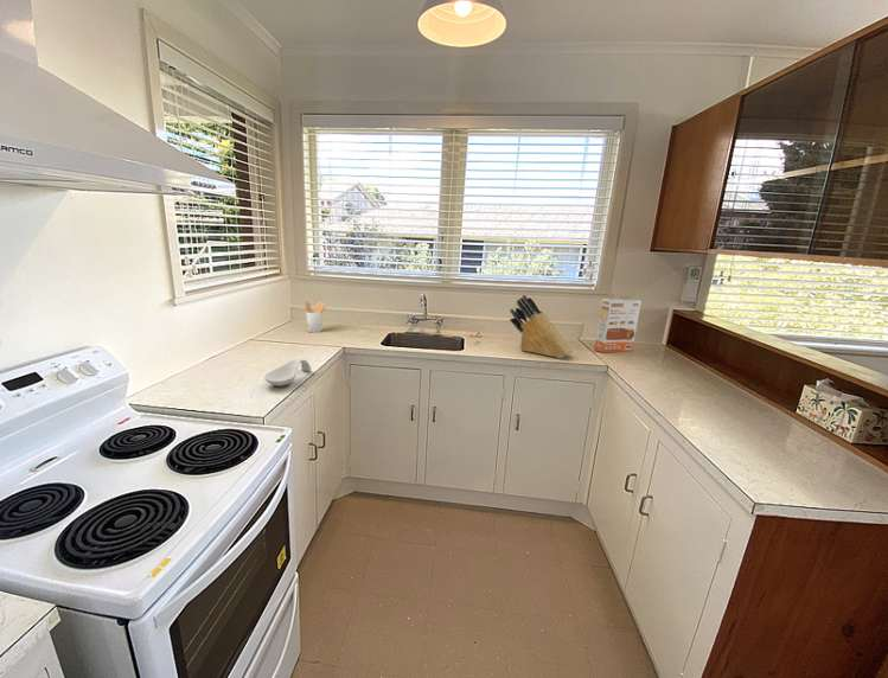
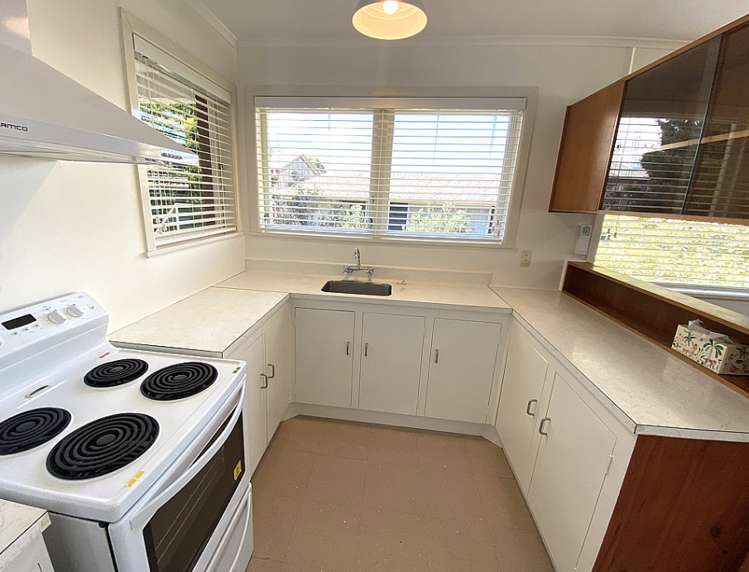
- spoon rest (289, 371)
- cereal box (618, 325)
- knife block (541, 325)
- utensil holder (317, 315)
